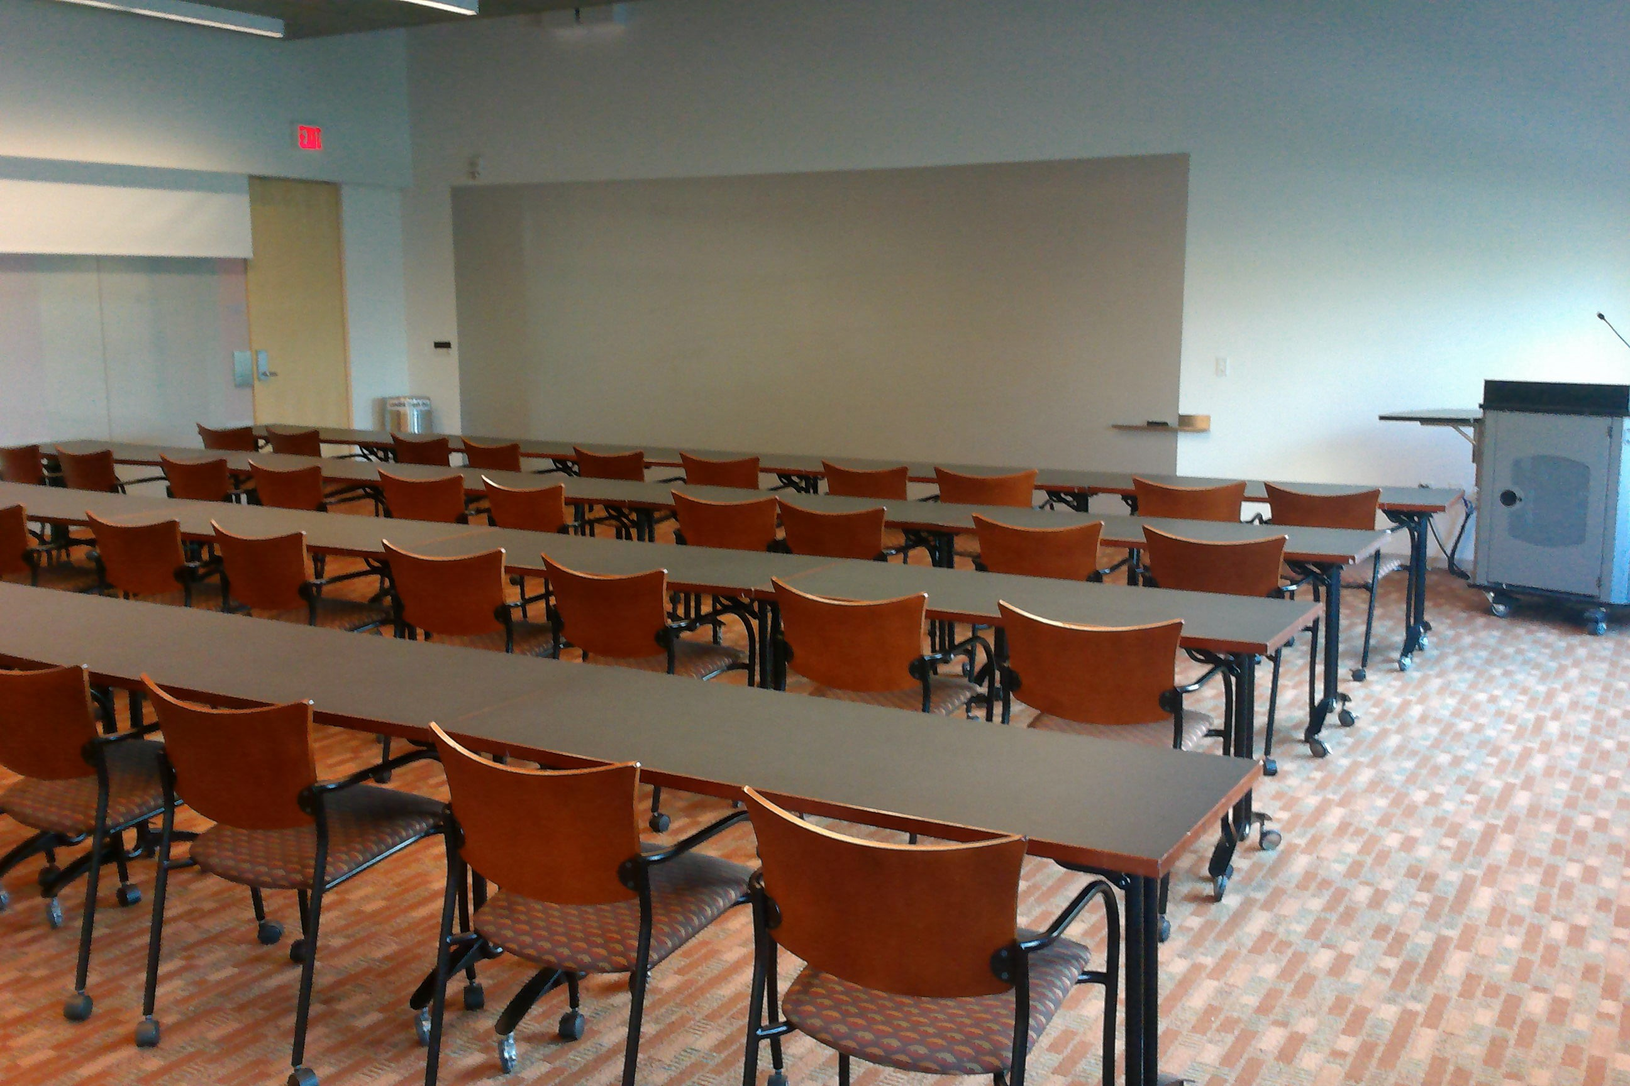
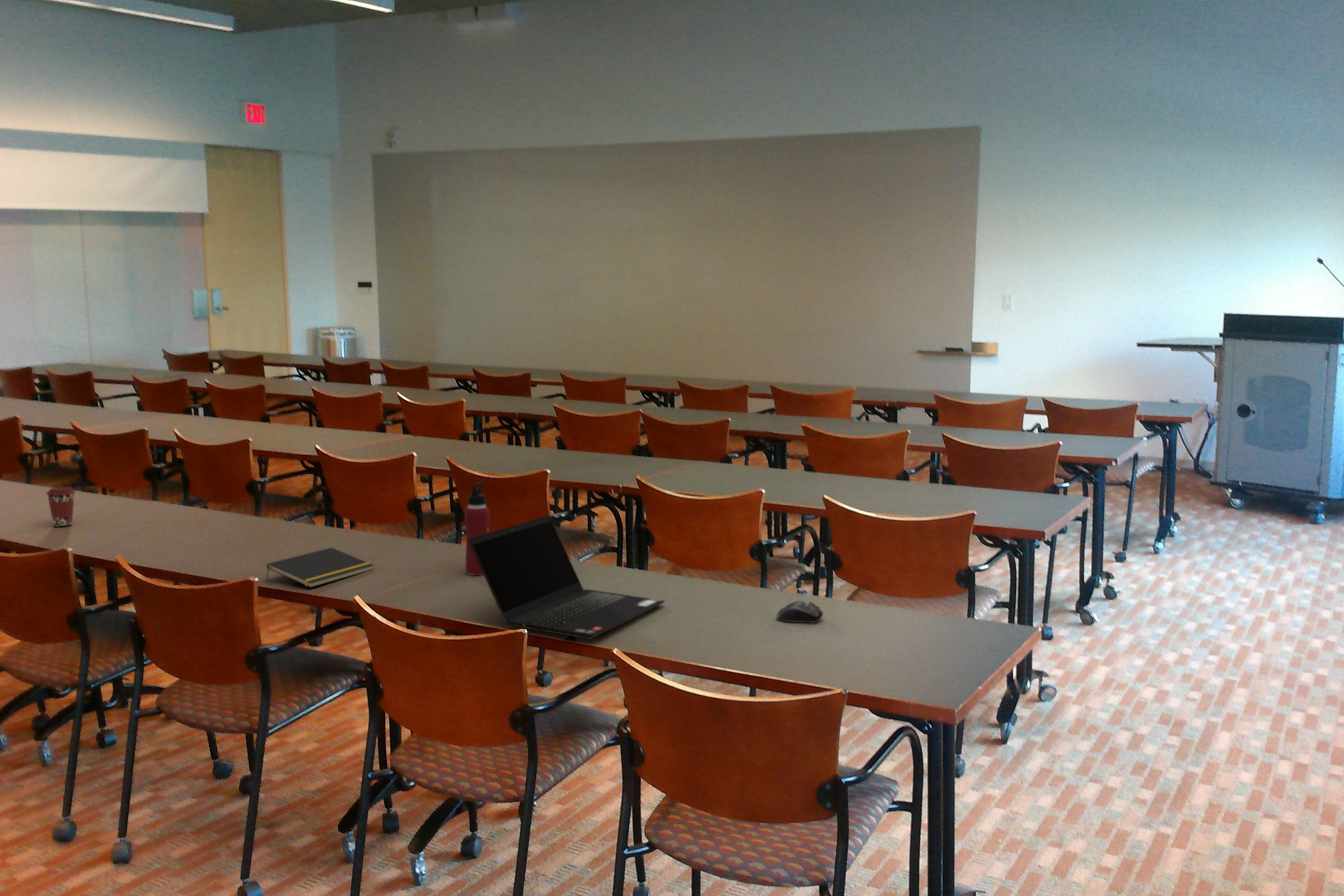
+ computer mouse (800, 611)
+ laptop computer (569, 573)
+ water bottle (477, 528)
+ notepad (321, 566)
+ coffee cup (62, 507)
